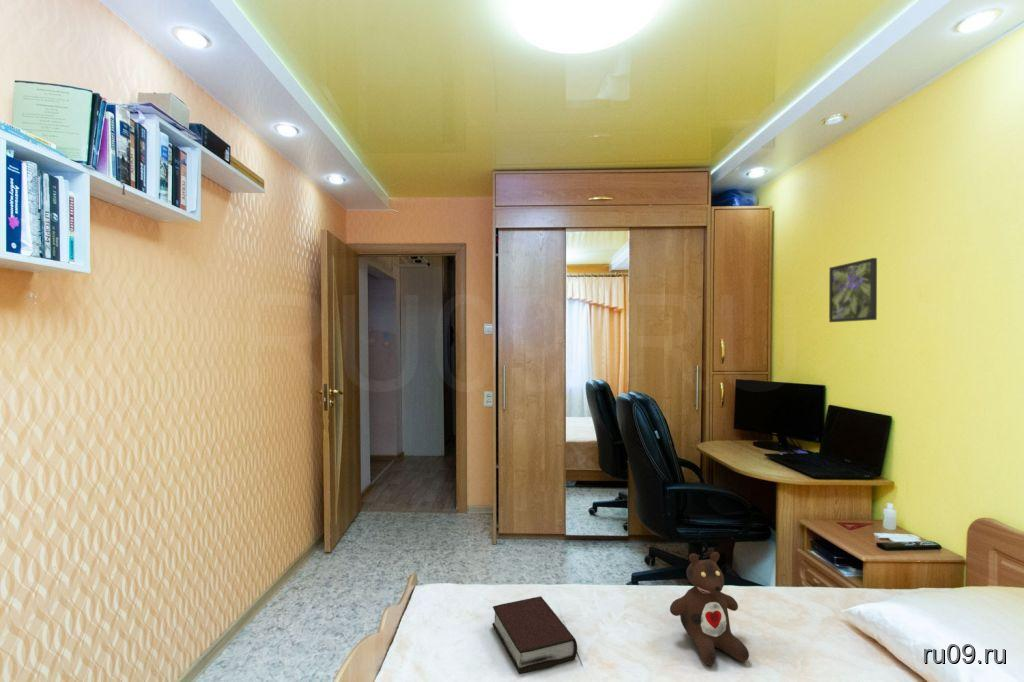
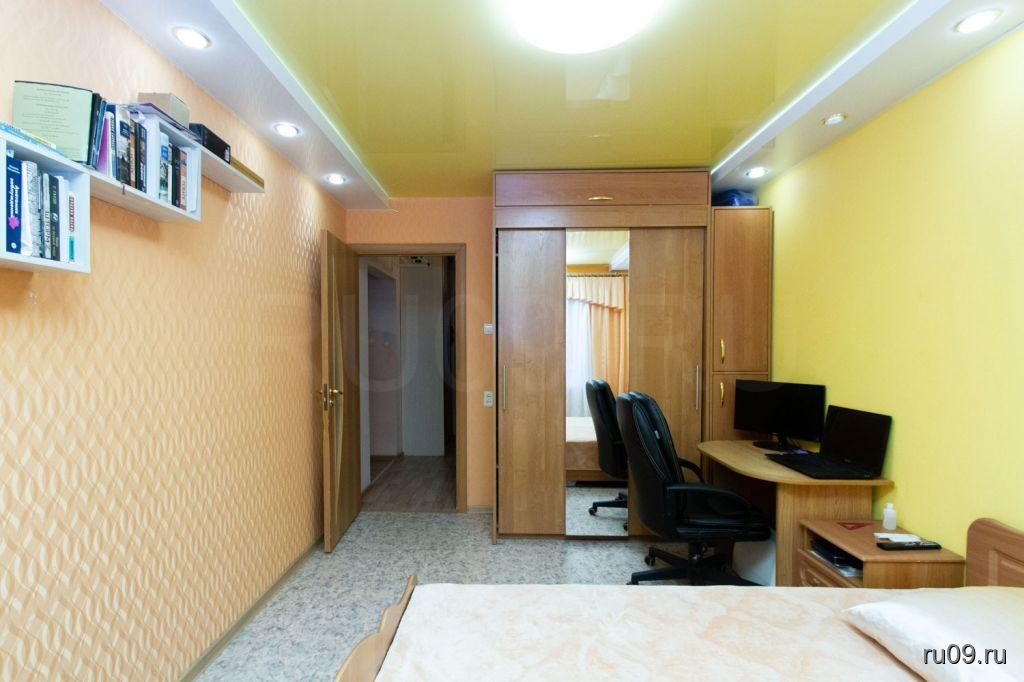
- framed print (851, 292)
- teddy bear (711, 603)
- bible (532, 631)
